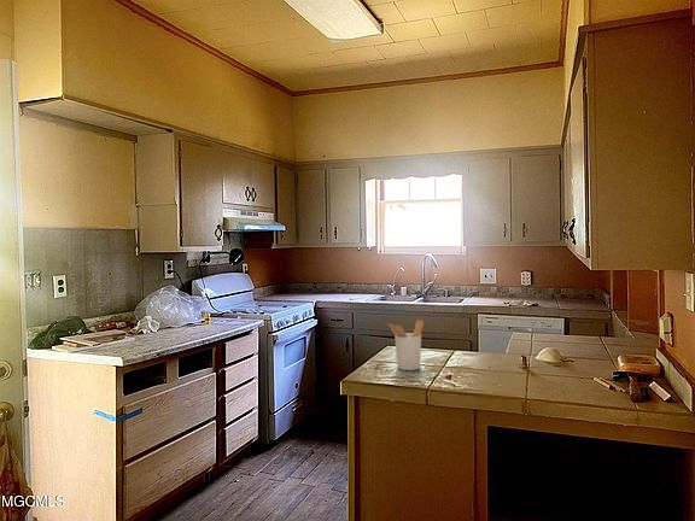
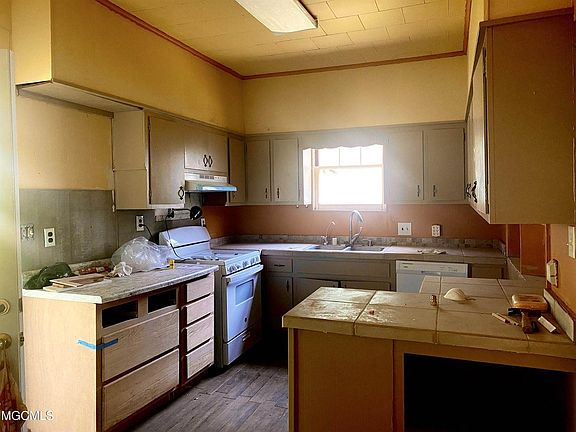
- utensil holder (404, 344)
